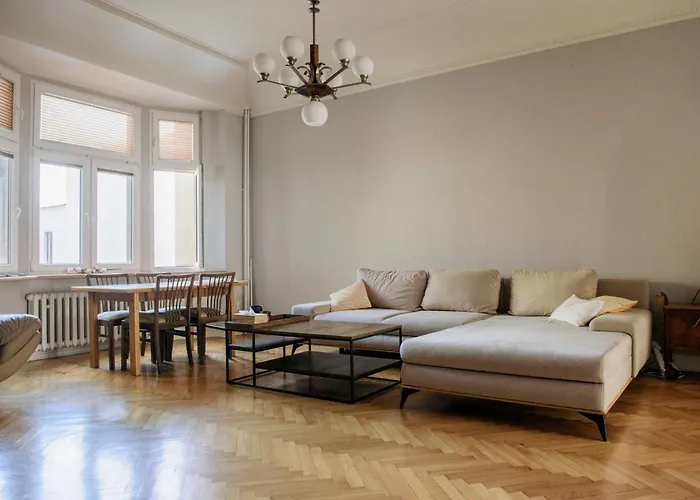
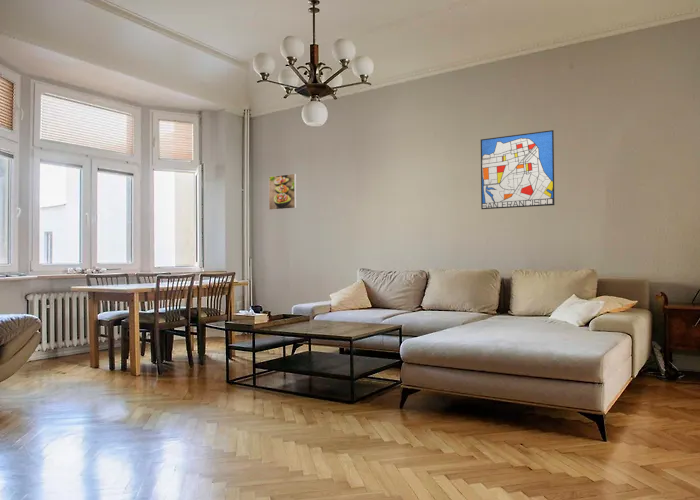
+ wall art (516, 171)
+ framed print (282, 192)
